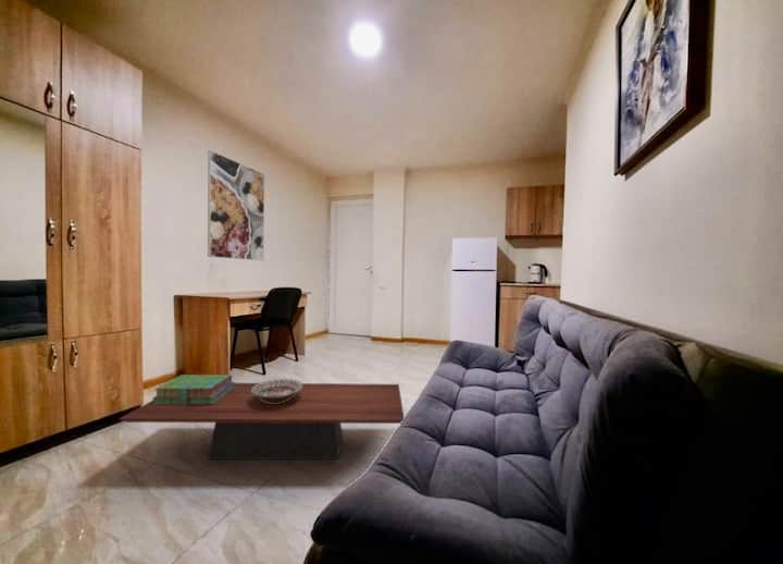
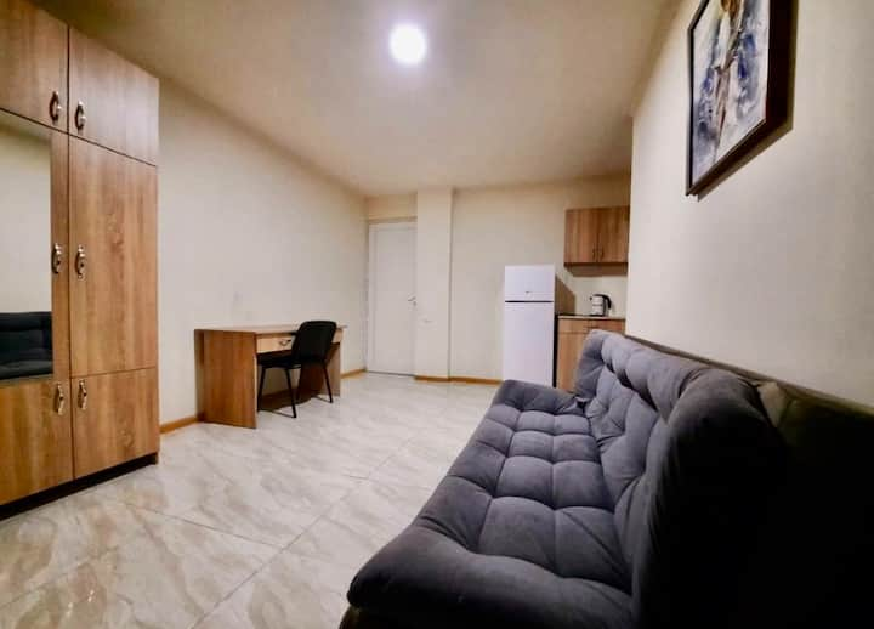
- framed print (238, 211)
- decorative bowl (277, 392)
- stack of books (196, 388)
- coffee table (279, 422)
